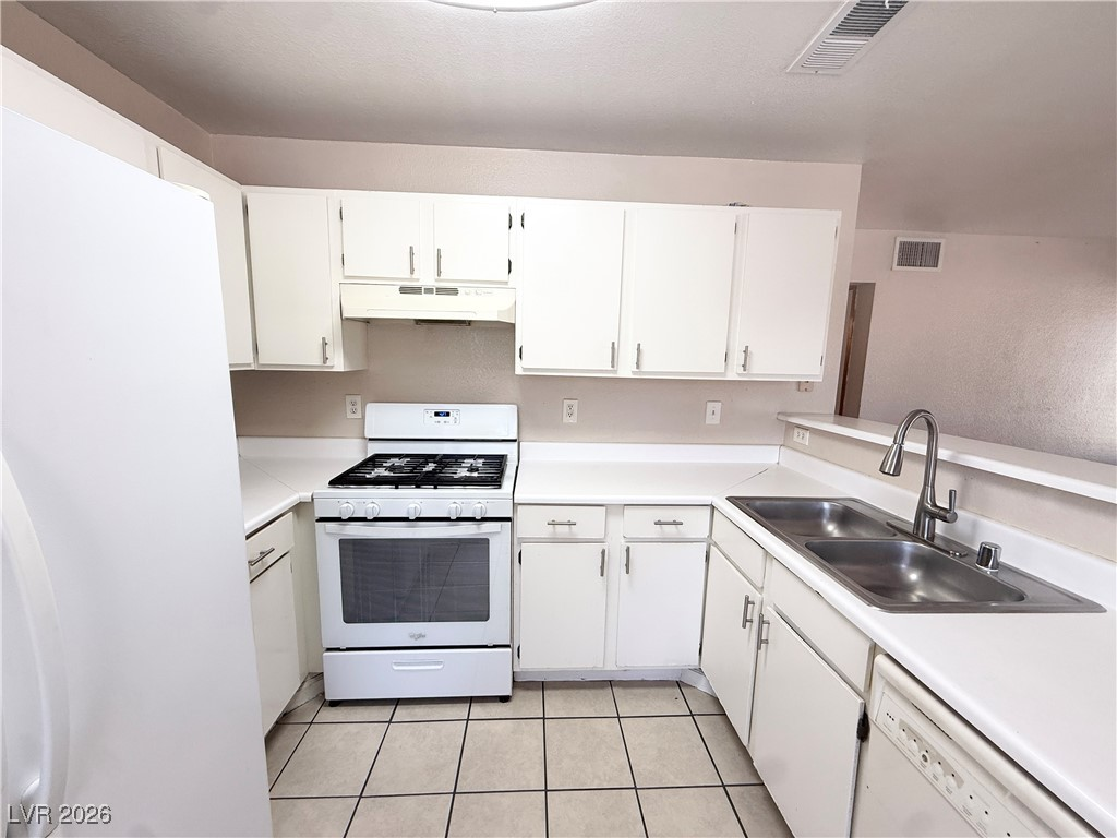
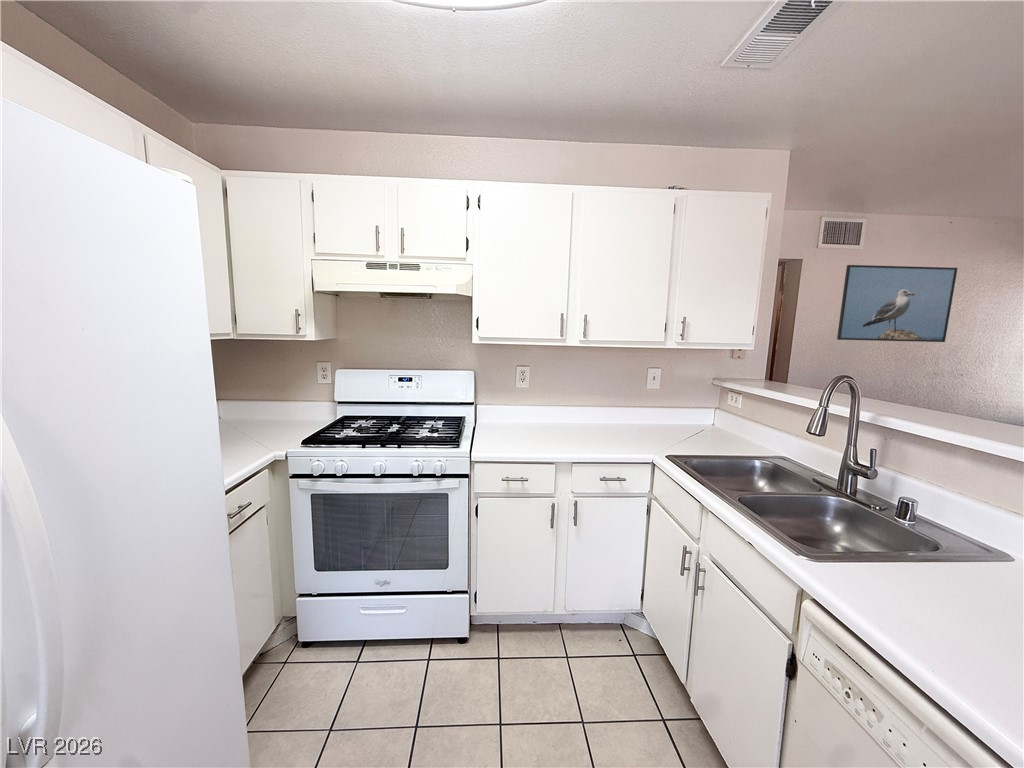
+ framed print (896, 304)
